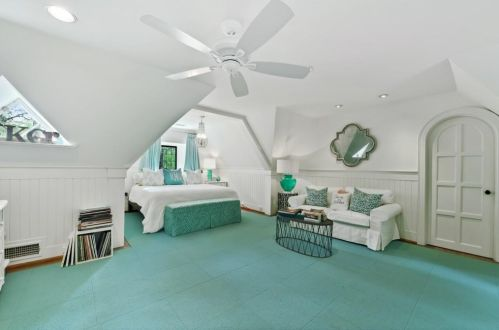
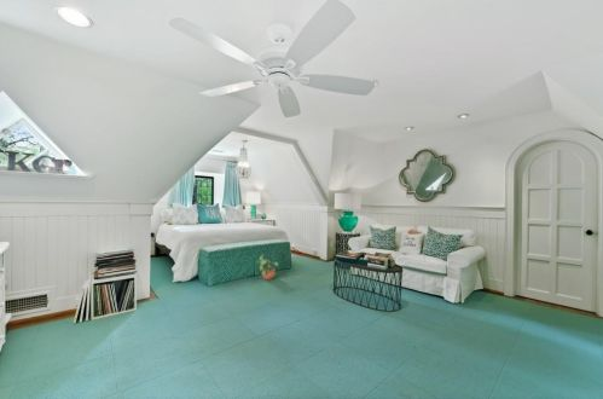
+ potted plant (266, 266)
